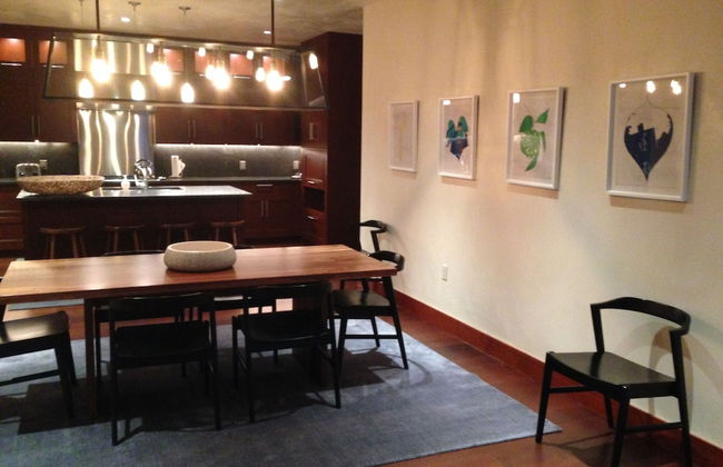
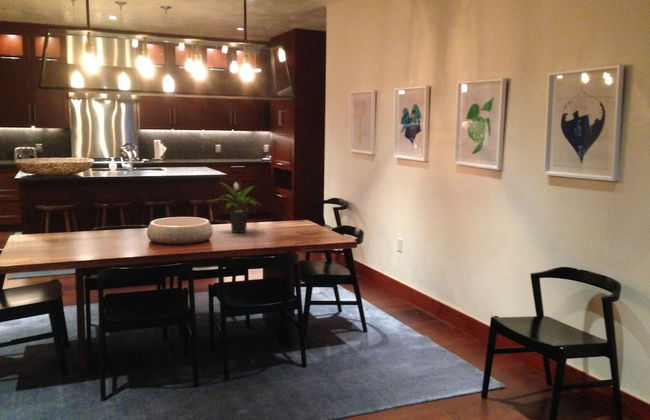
+ potted plant (238, 207)
